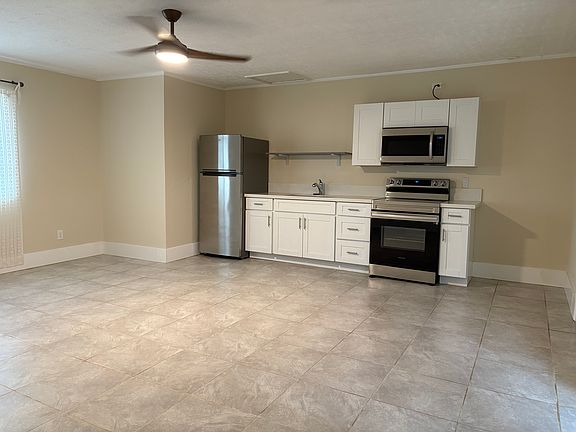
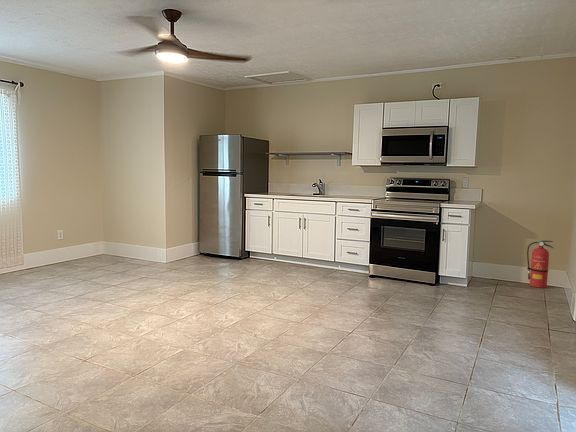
+ fire extinguisher (539, 263)
